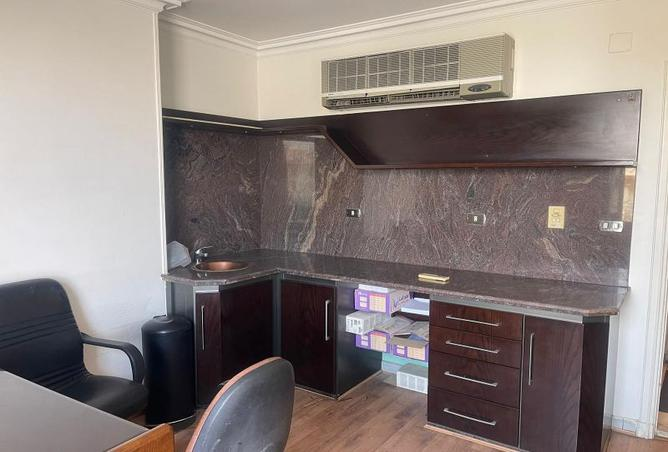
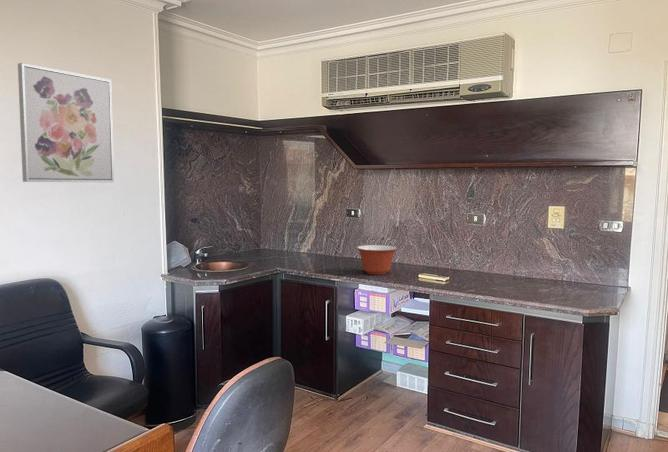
+ mixing bowl (376, 260)
+ wall art (69, 127)
